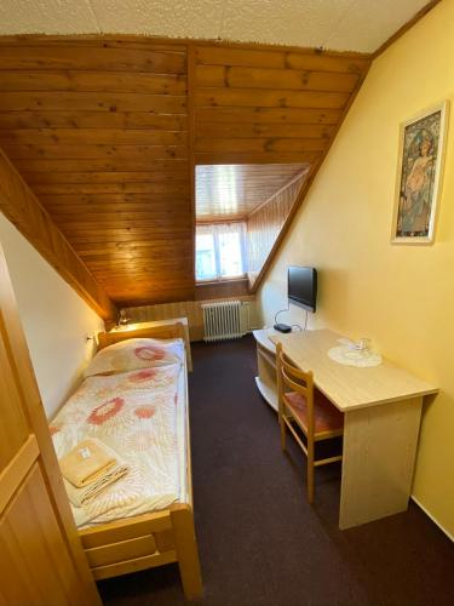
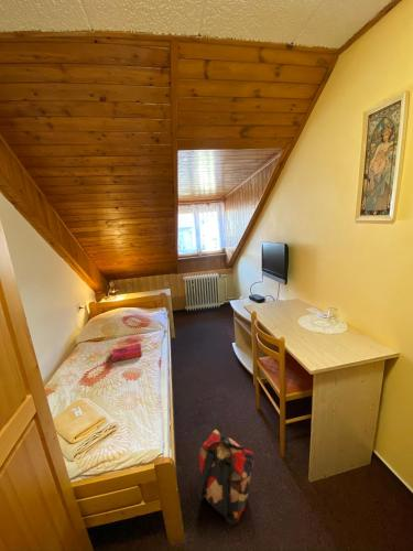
+ backpack (225, 471)
+ hardback book (127, 352)
